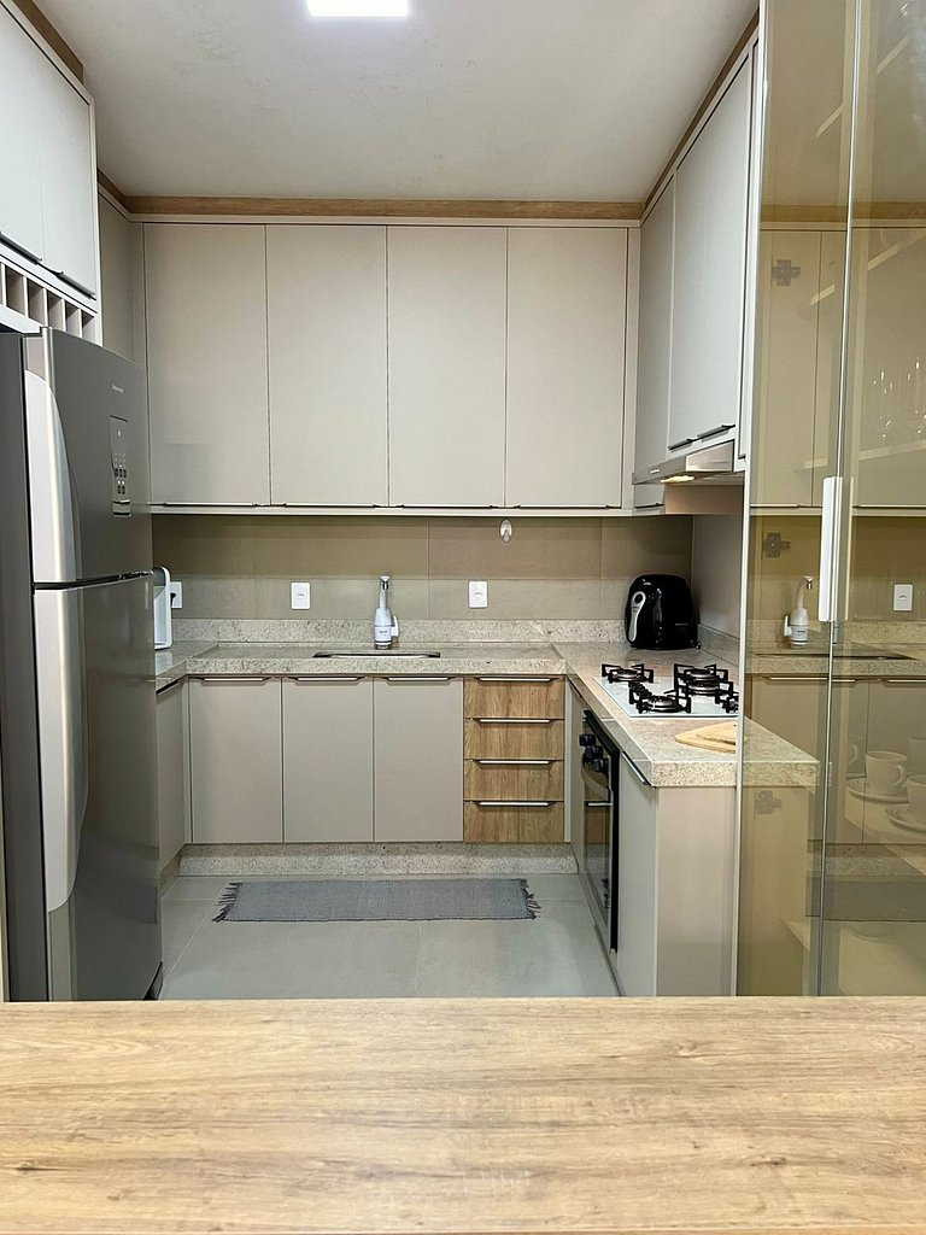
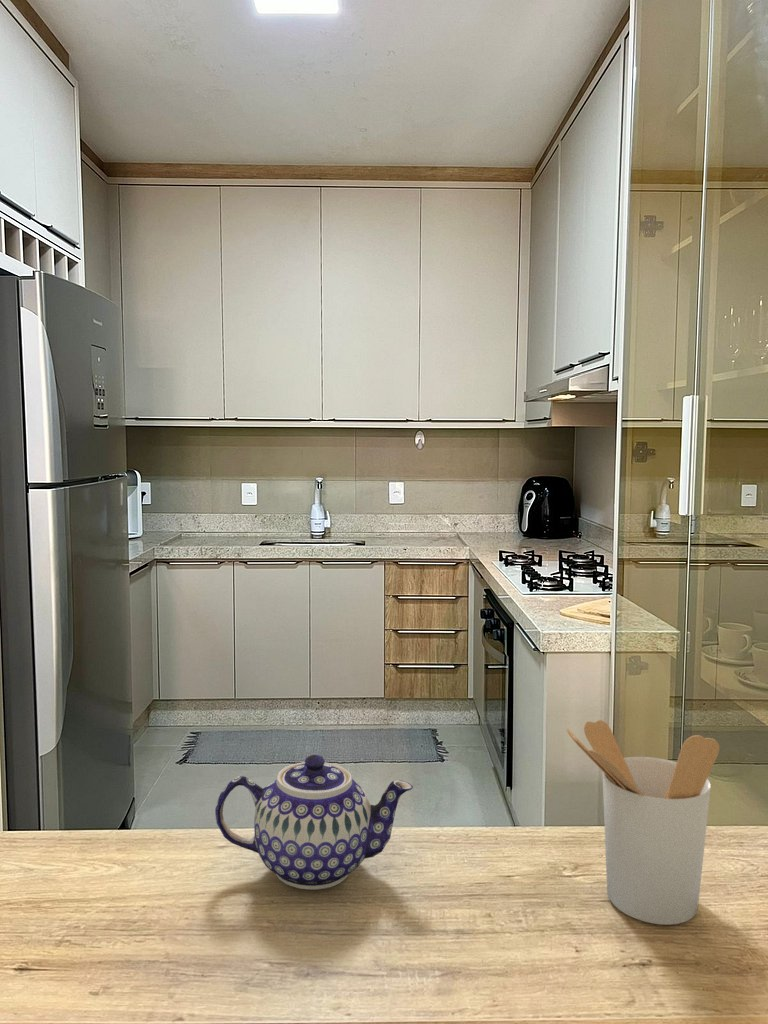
+ utensil holder (634, 814)
+ teapot (314, 812)
